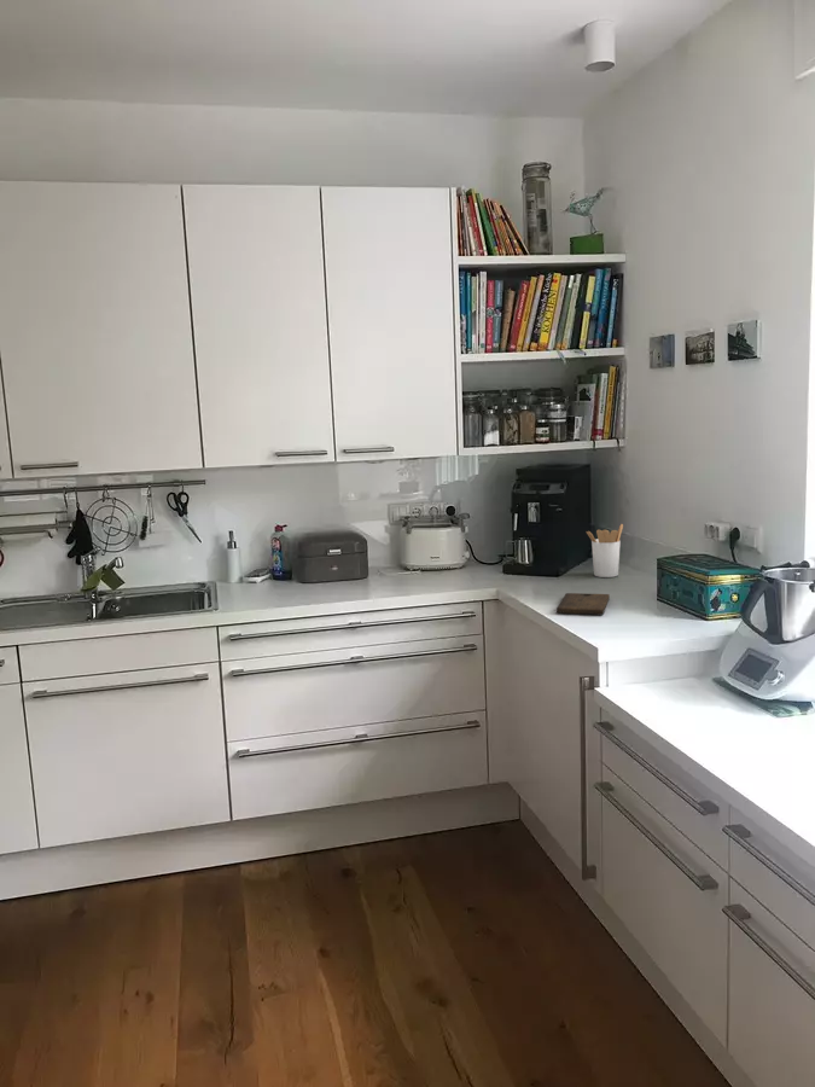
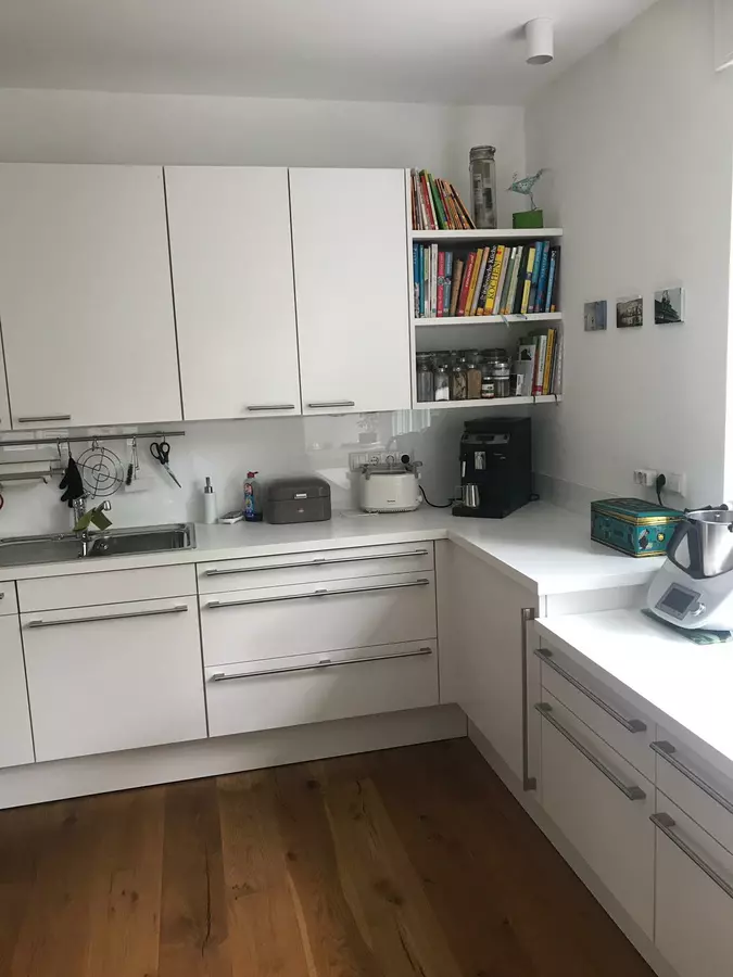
- utensil holder (606, 550)
- cutting board (583, 603)
